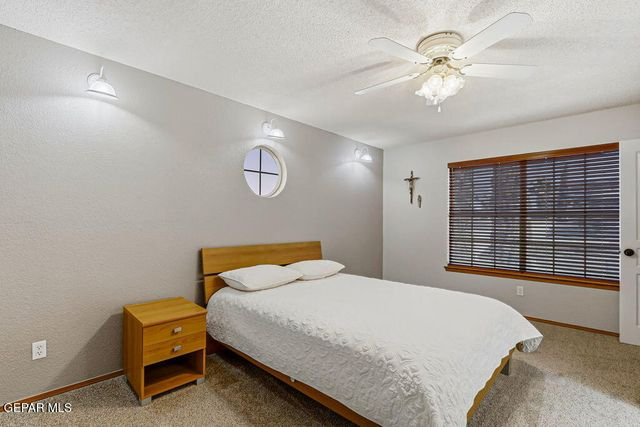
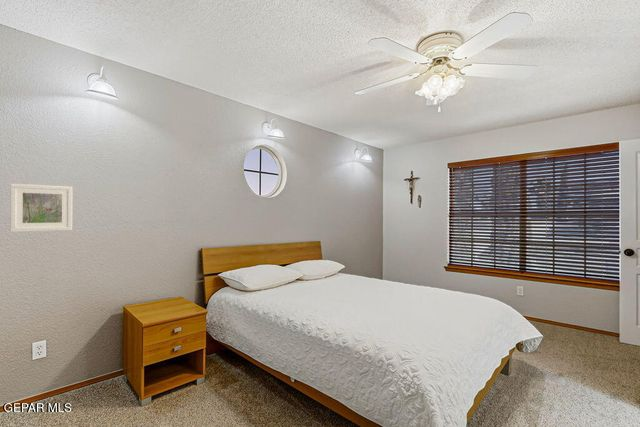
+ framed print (42, 208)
